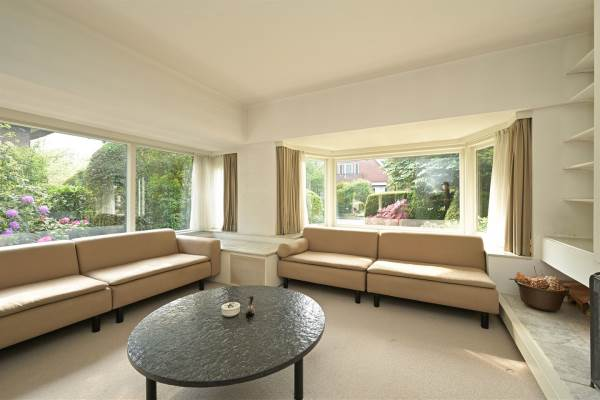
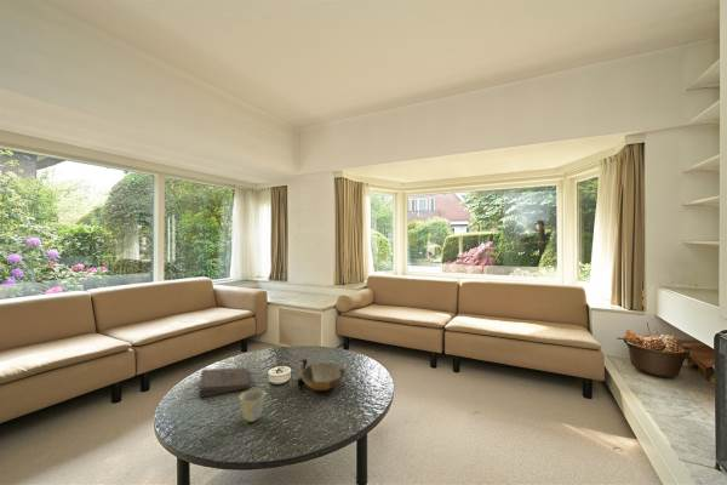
+ pizza box (224, 378)
+ cup (252, 406)
+ bowl (322, 378)
